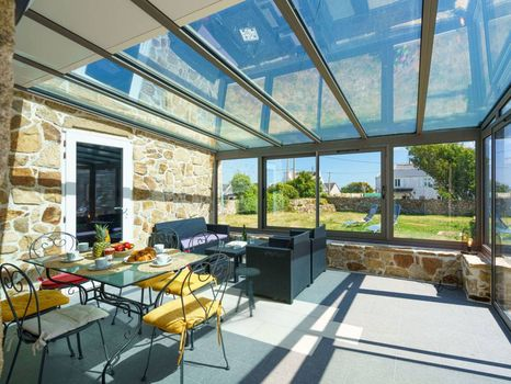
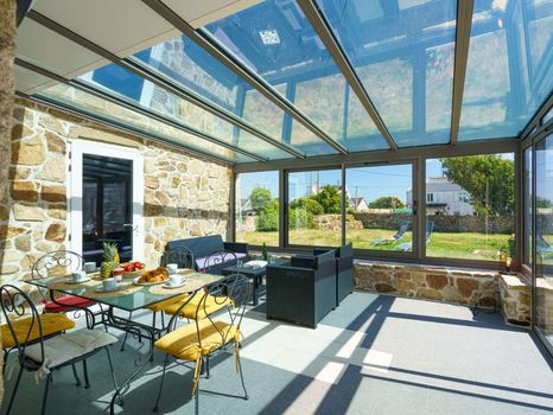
- side table (247, 291)
